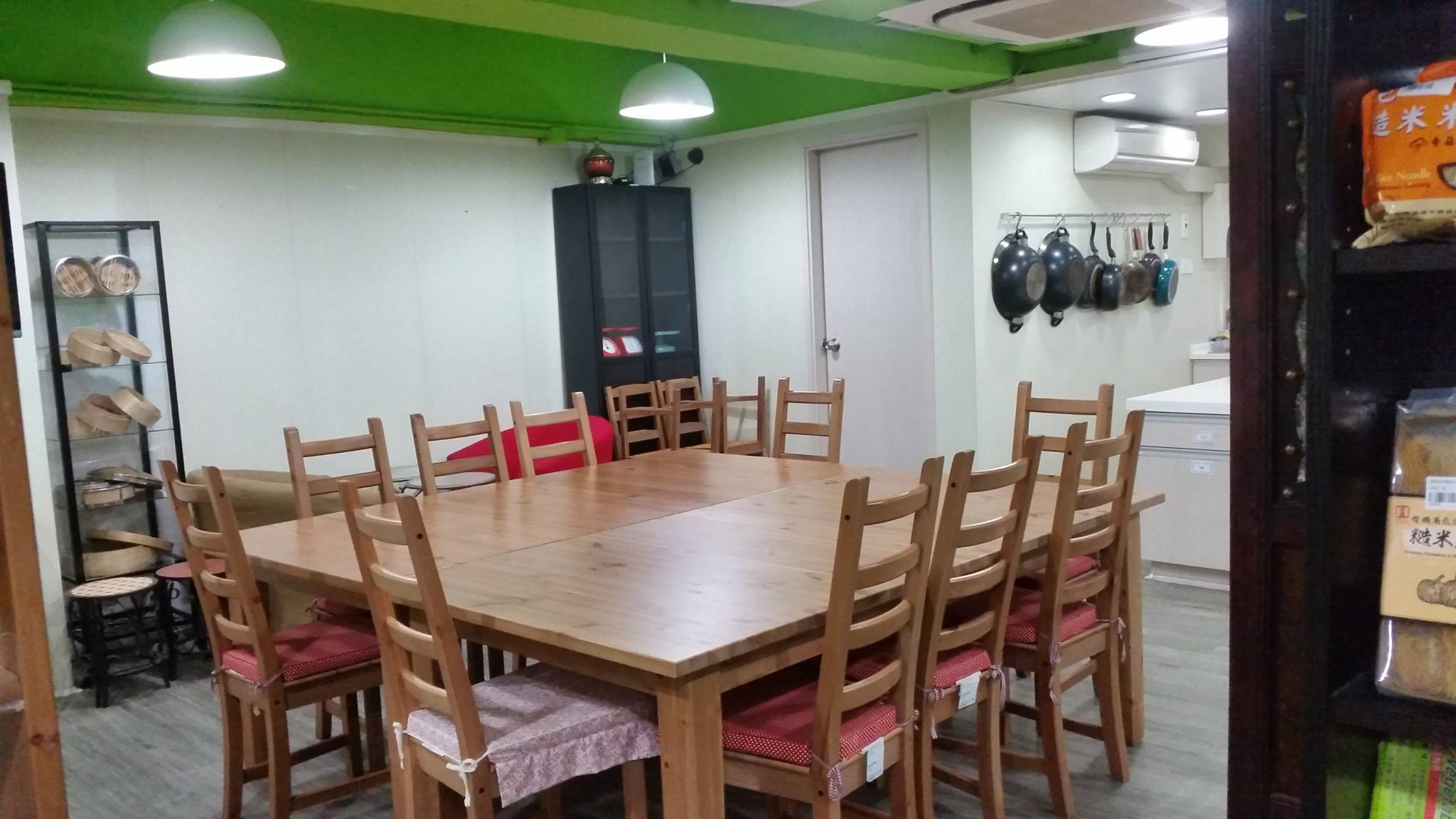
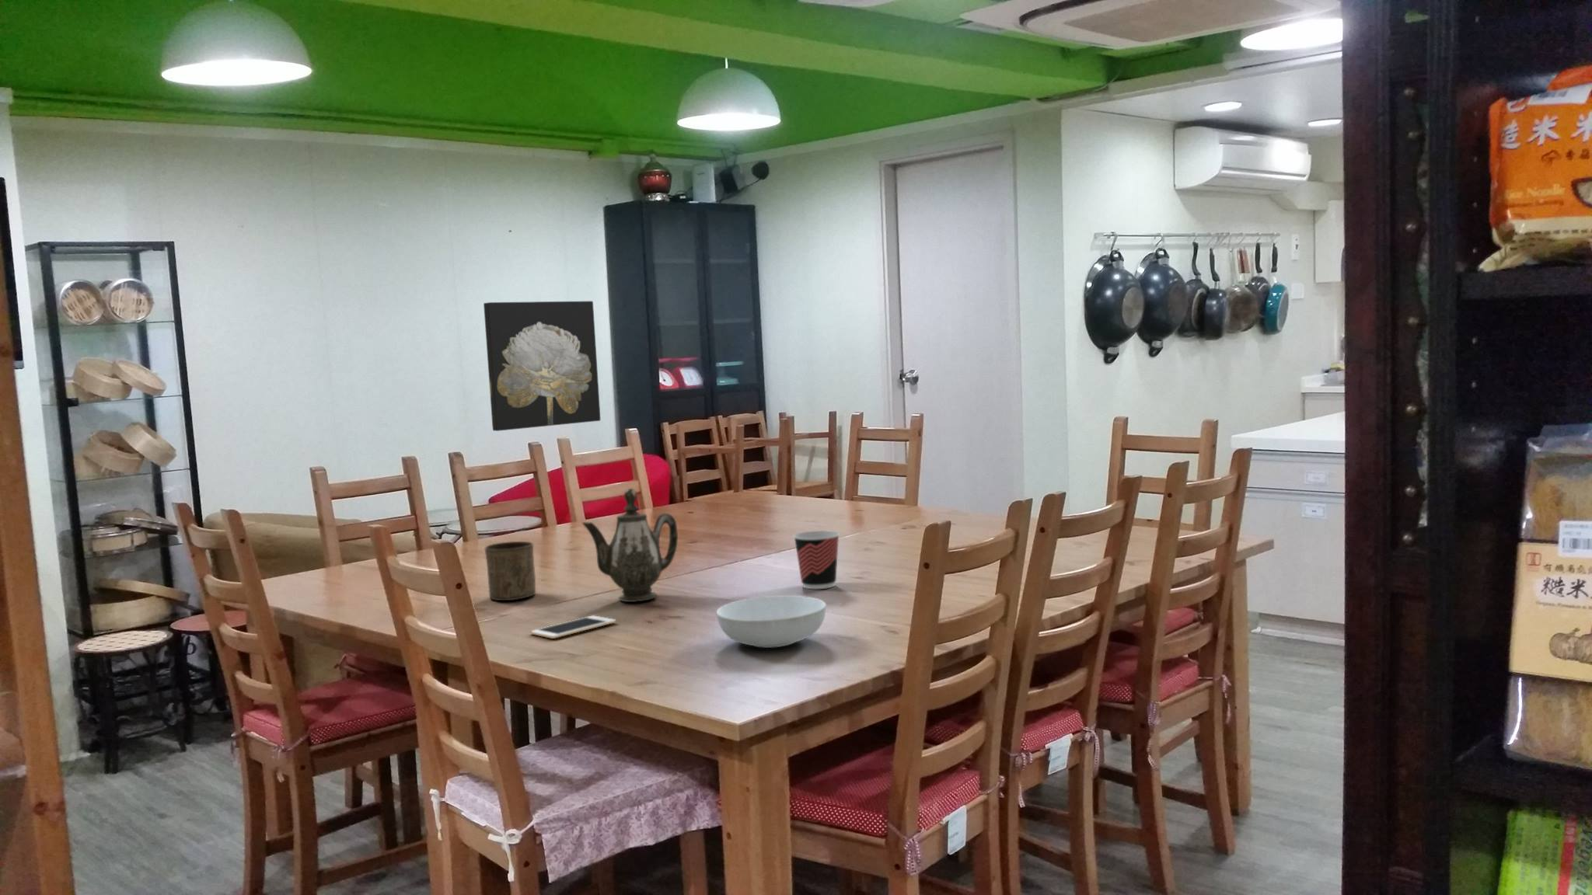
+ cup (511, 572)
+ wall art (543, 364)
+ cell phone (574, 626)
+ serving bowl (772, 624)
+ cup (817, 561)
+ teapot (631, 544)
